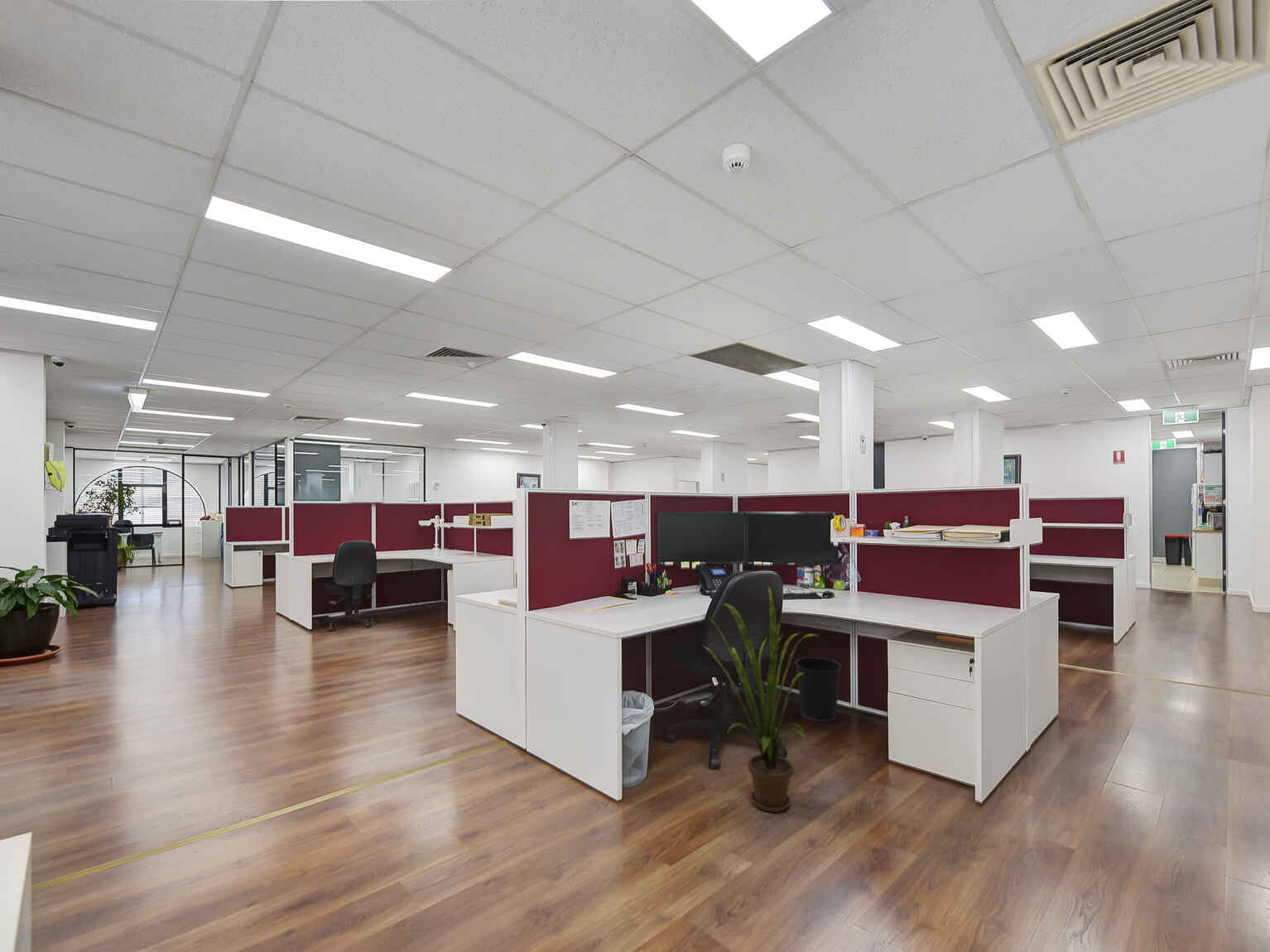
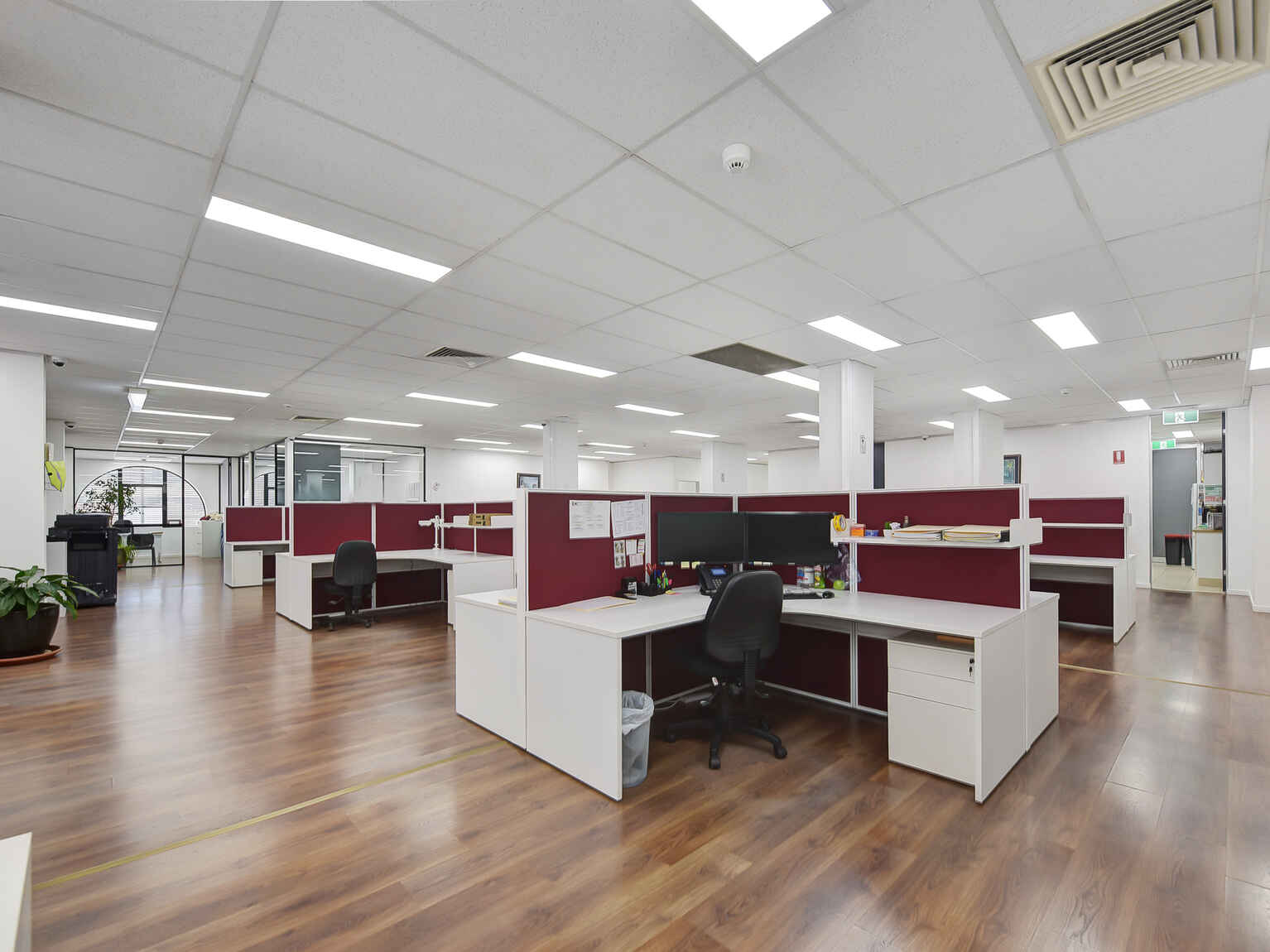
- house plant (767, 701)
- wastebasket (818, 689)
